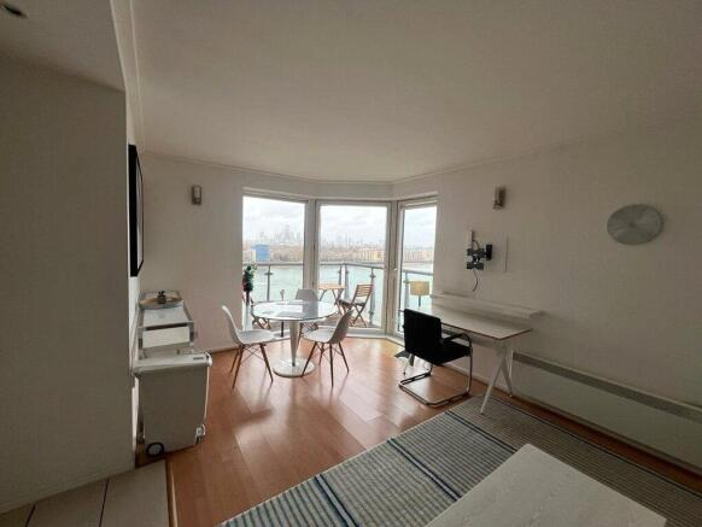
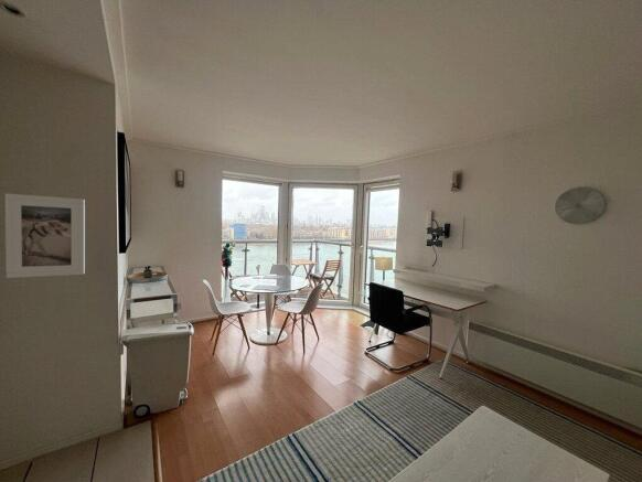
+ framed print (47, 236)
